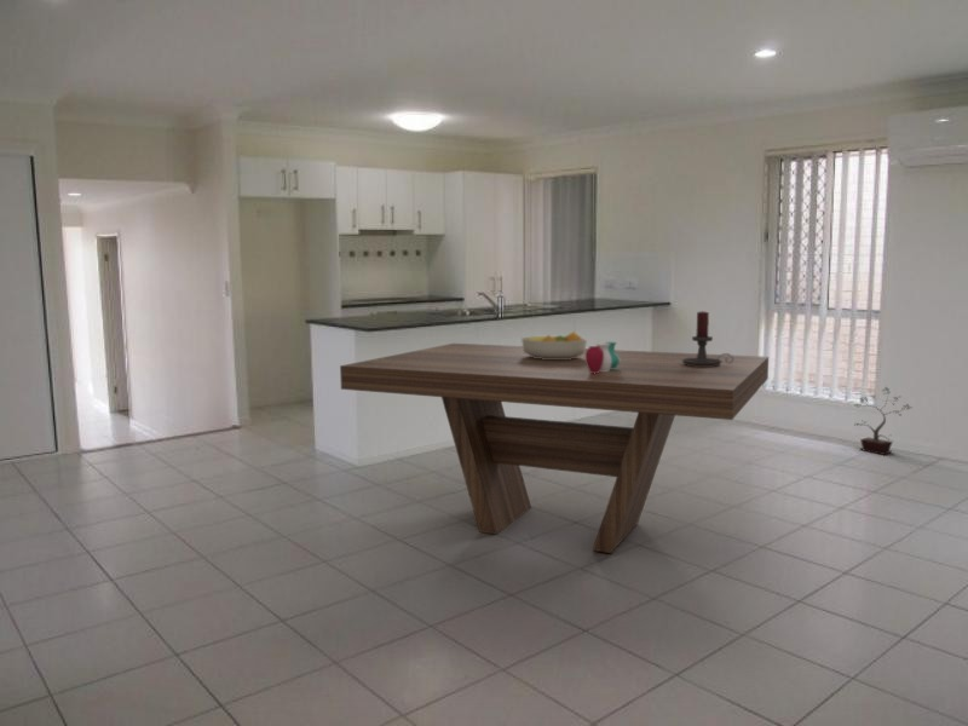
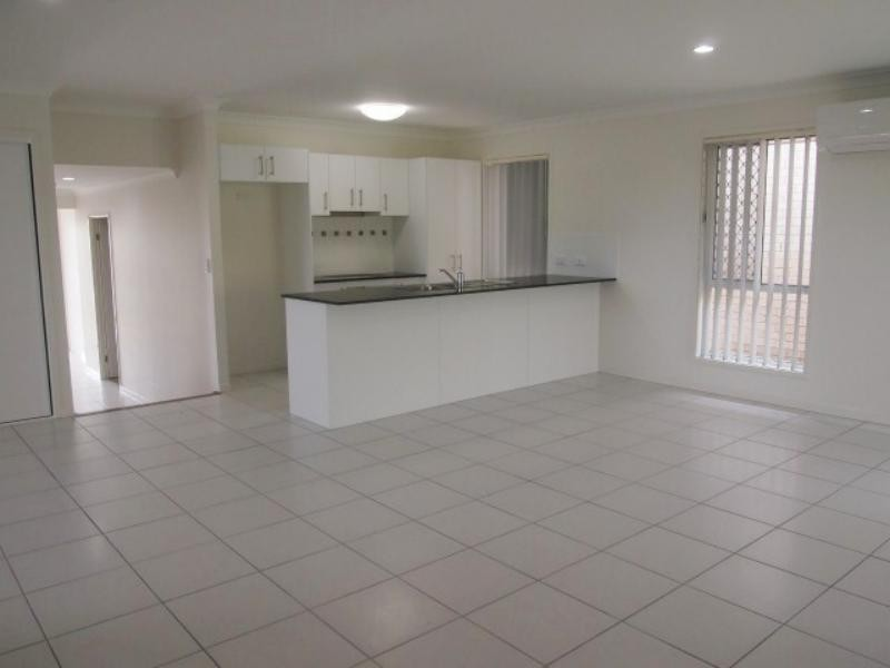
- potted plant (883, 420)
- dining table (559, 445)
- candle holder (708, 338)
- fruit bowl (553, 342)
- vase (603, 357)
